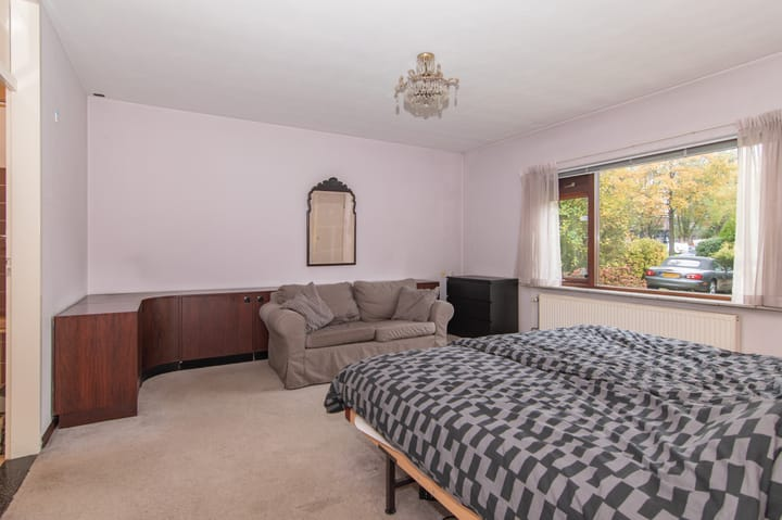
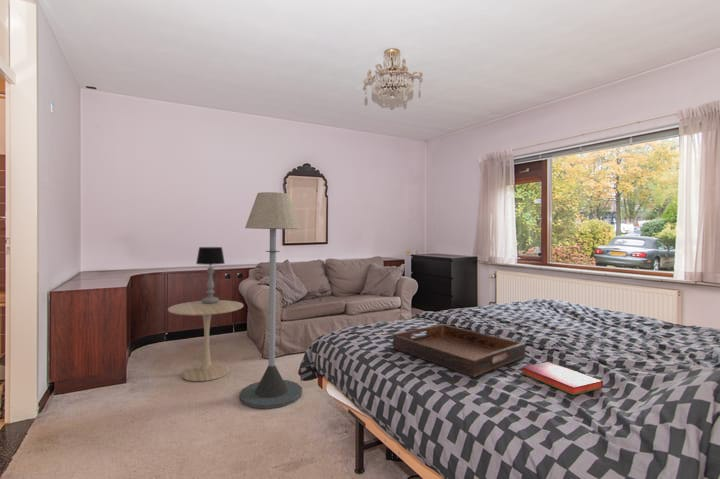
+ hardback book (560, 376)
+ table lamp (210, 274)
+ floor lamp (272, 294)
+ side table (206, 339)
+ serving tray (455, 345)
